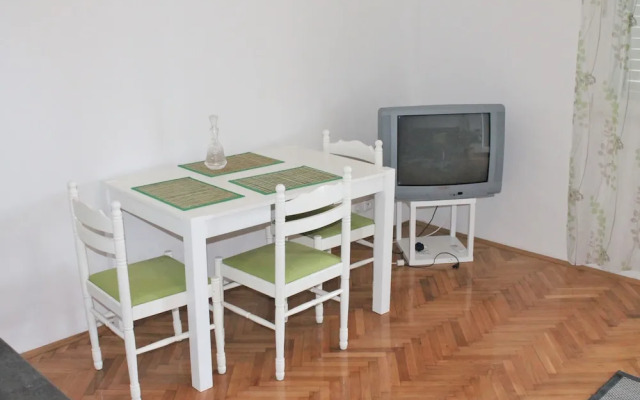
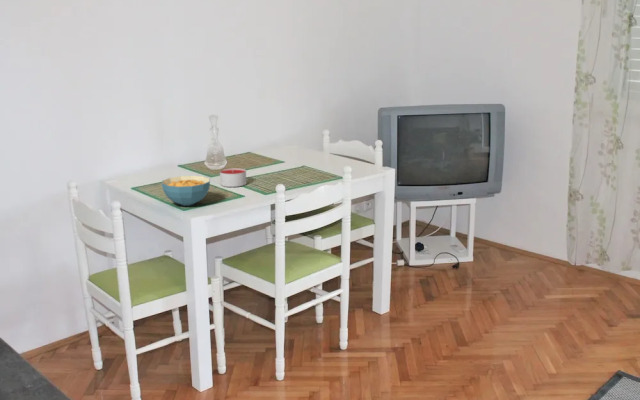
+ cereal bowl (186, 192)
+ candle (233, 177)
